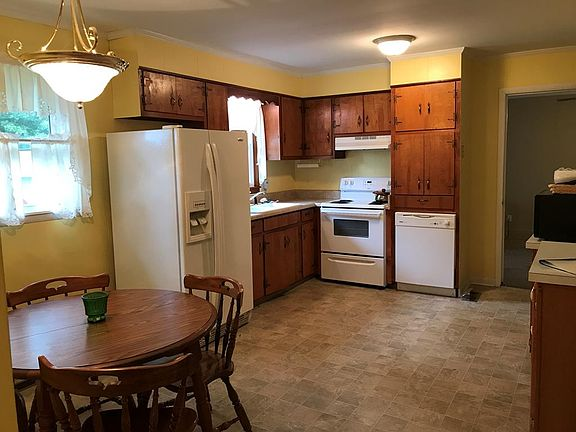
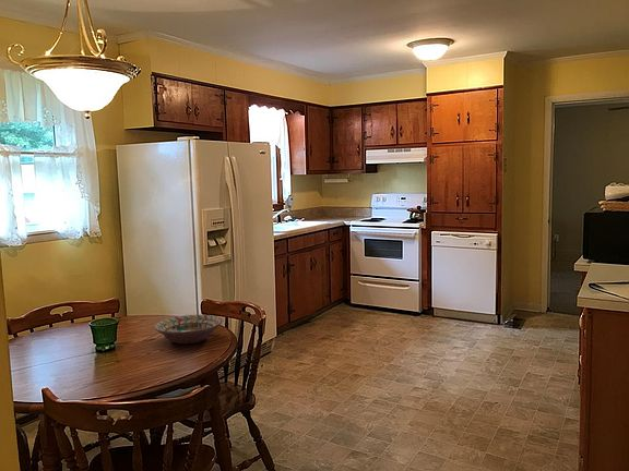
+ decorative bowl (189, 330)
